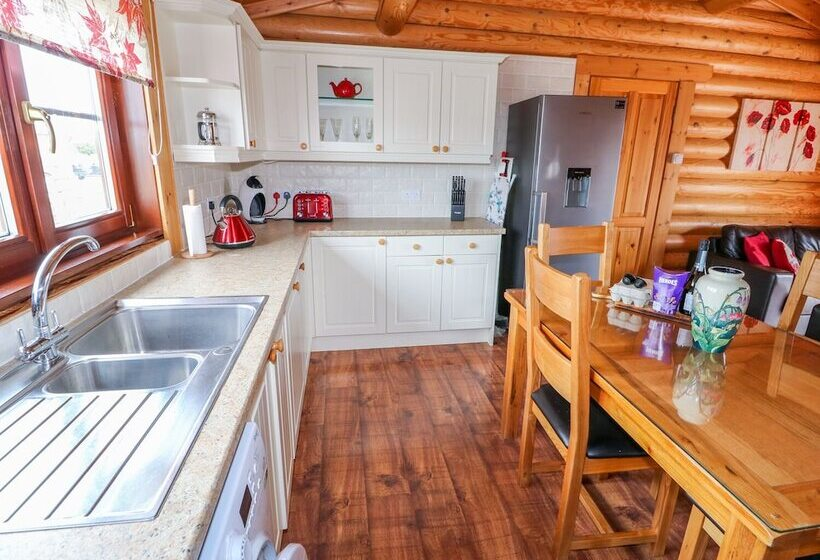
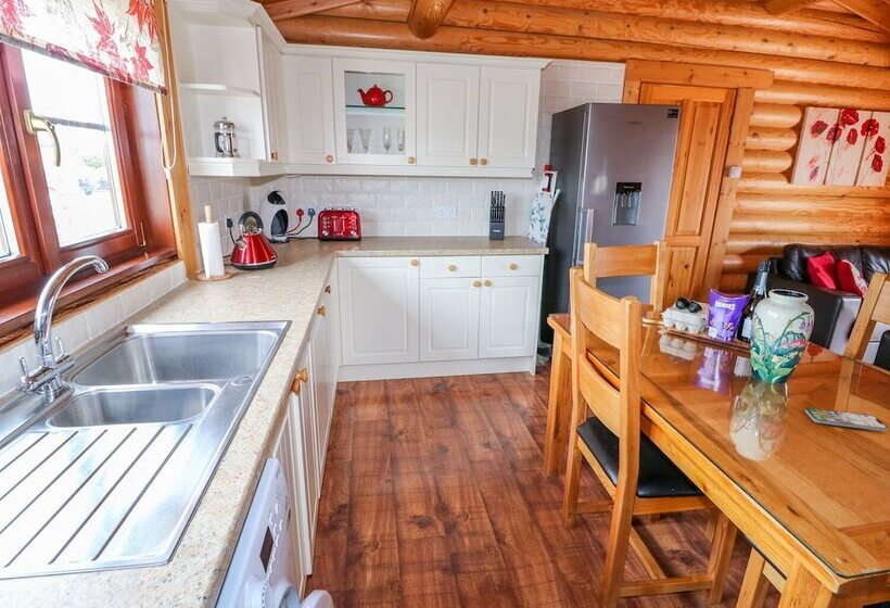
+ smartphone (844, 418)
